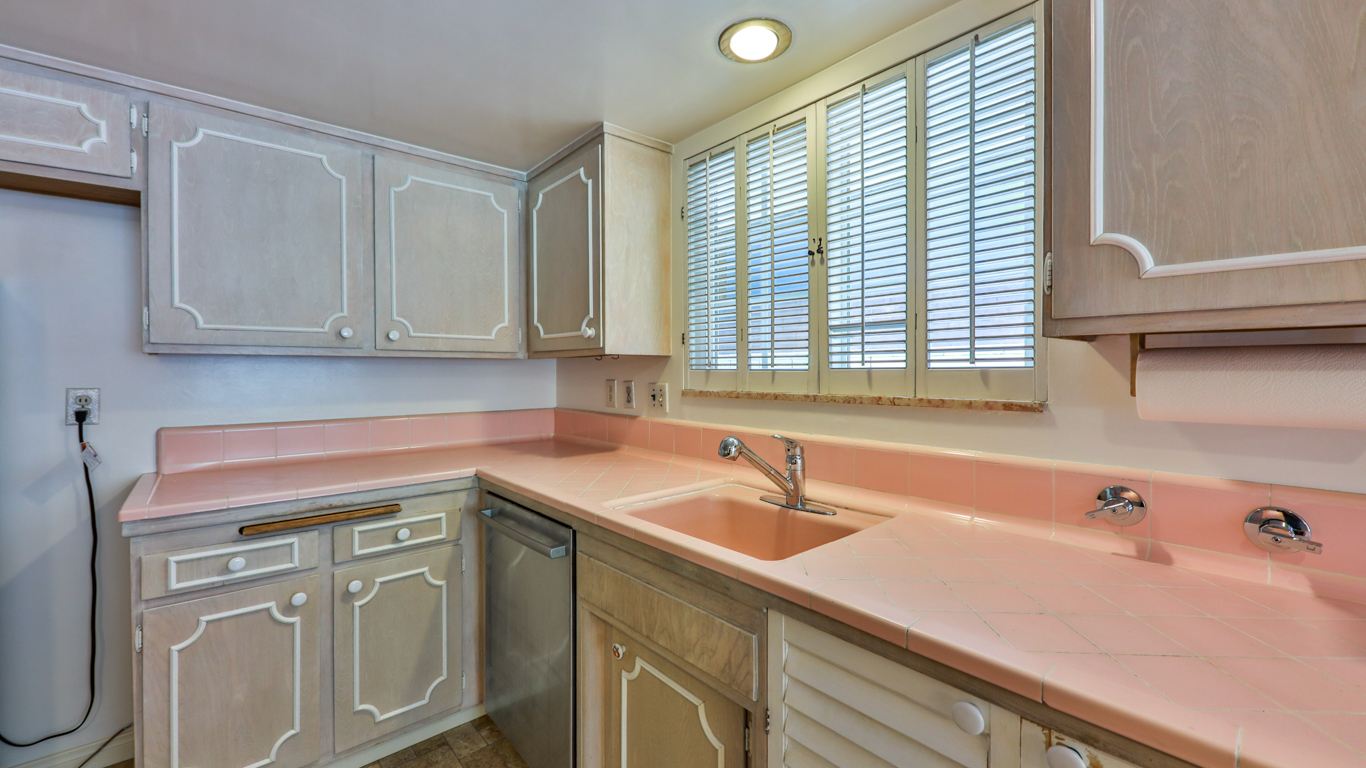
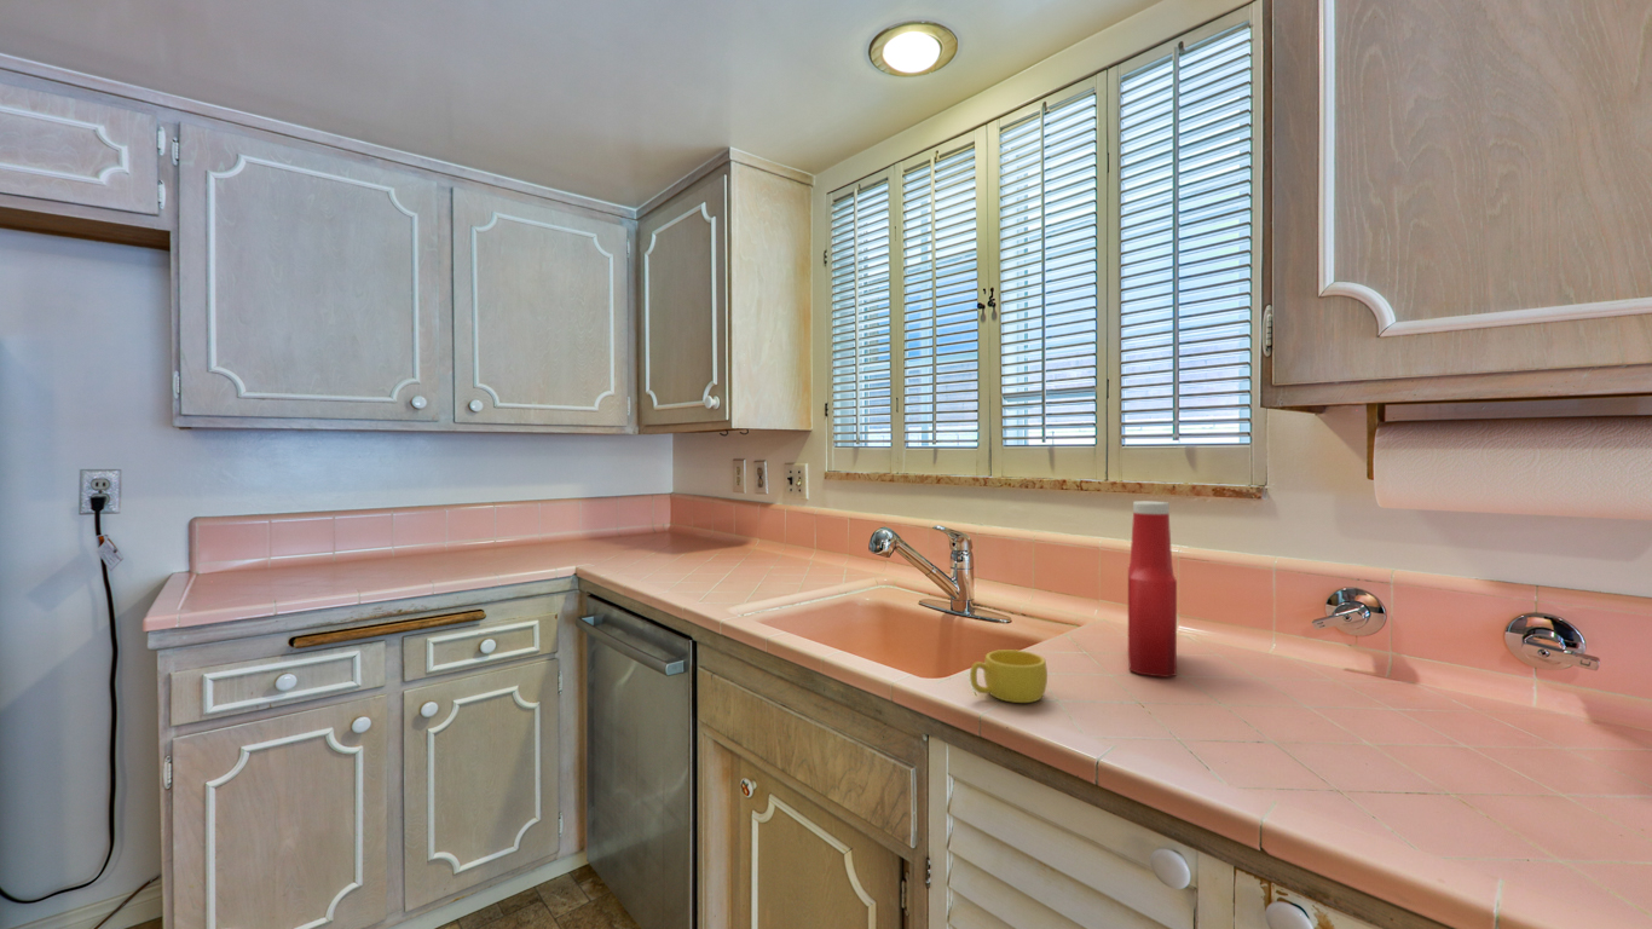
+ cup (1006, 676)
+ soap bottle (1150, 582)
